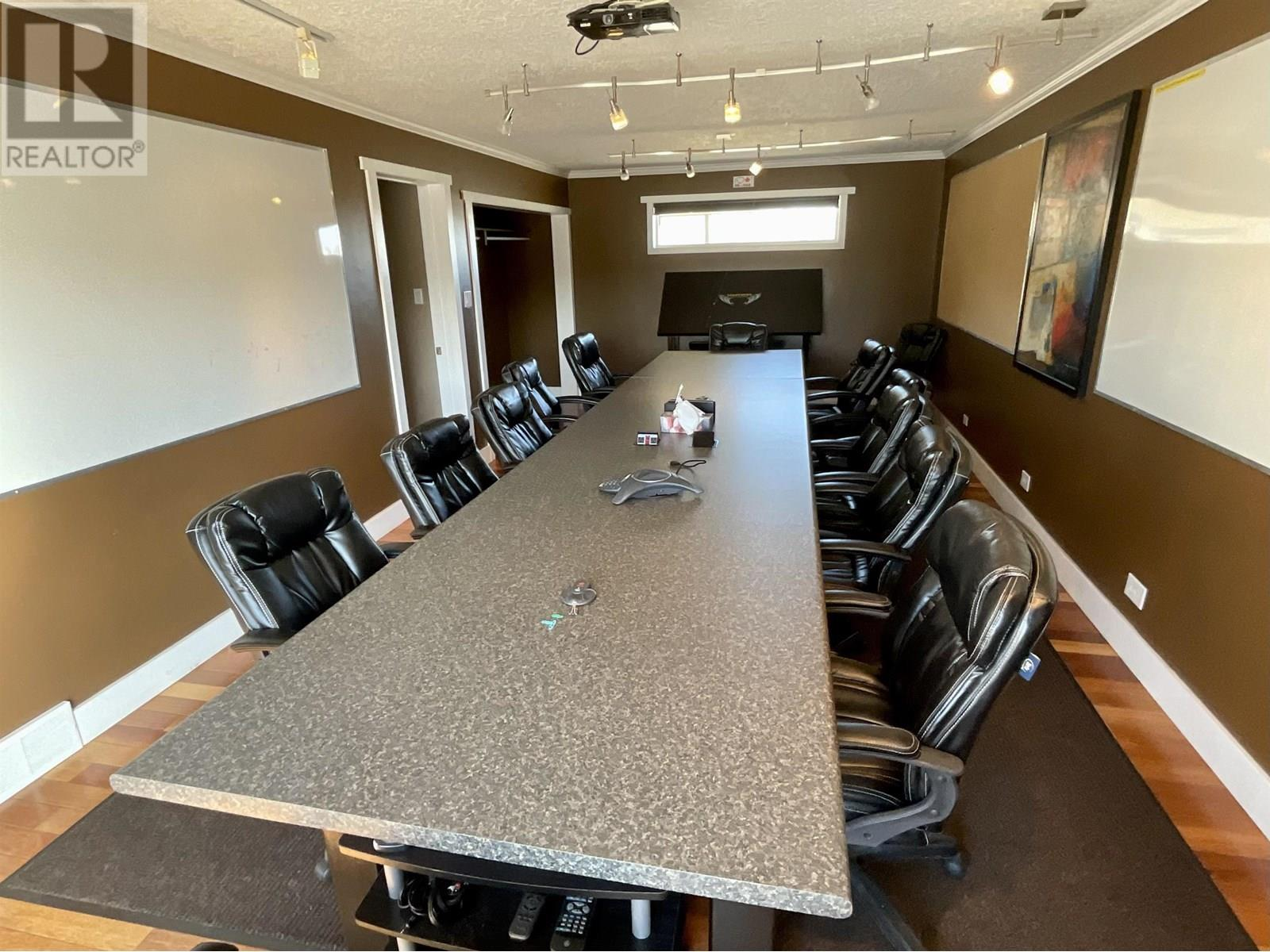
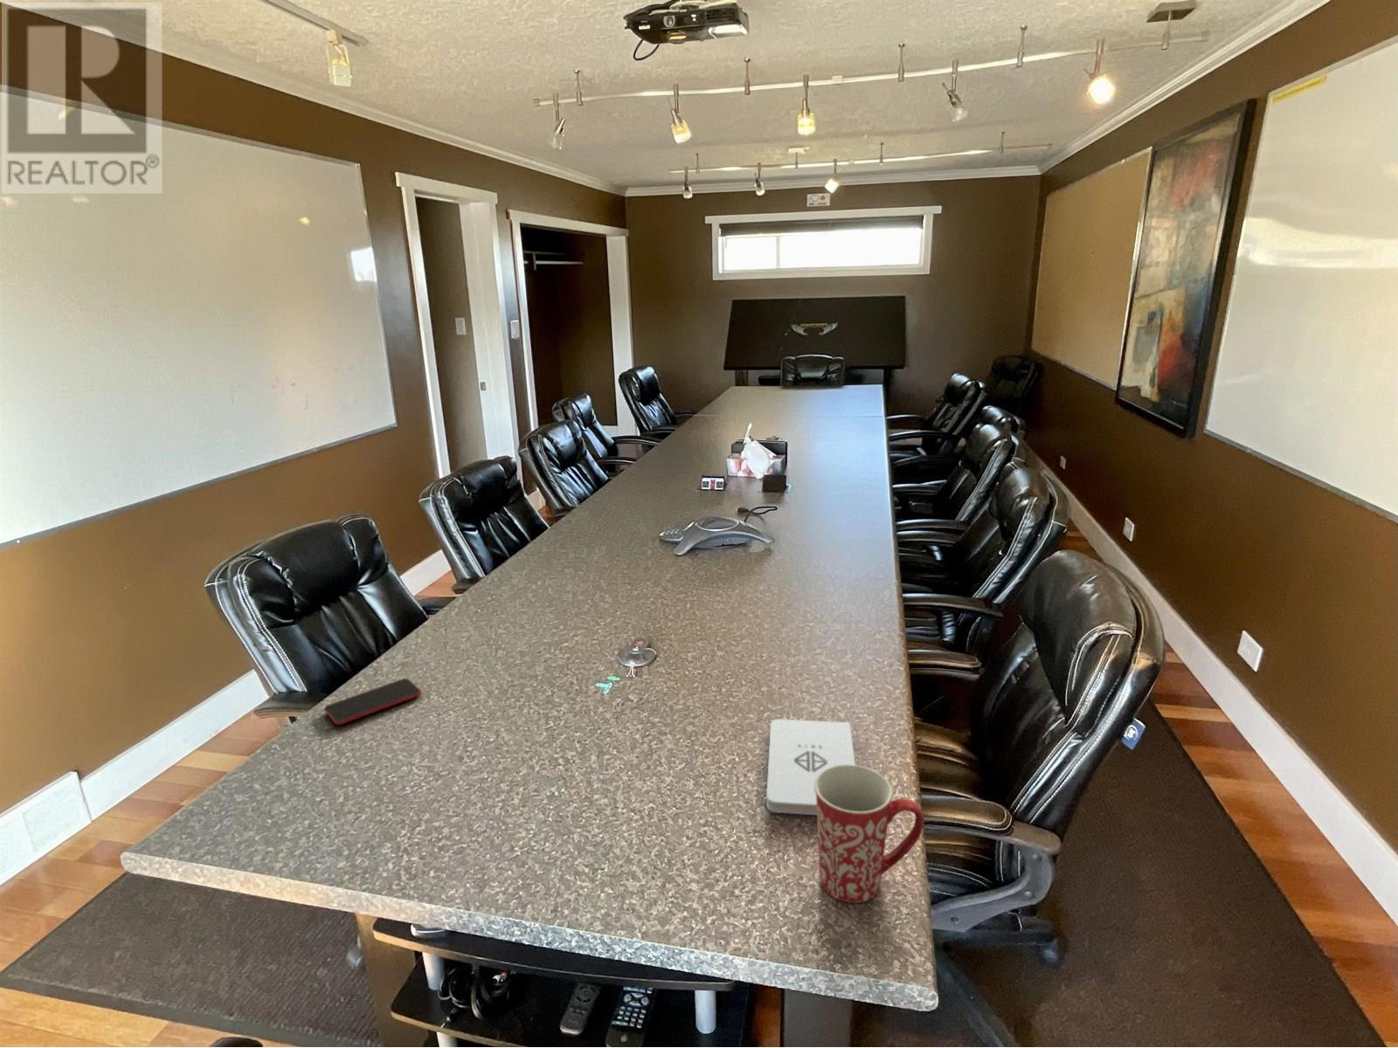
+ smartphone (373, 700)
+ mug (866, 836)
+ notepad (811, 763)
